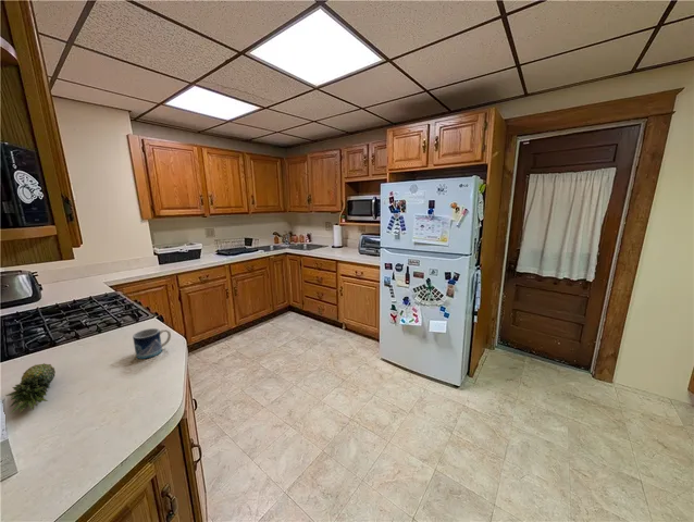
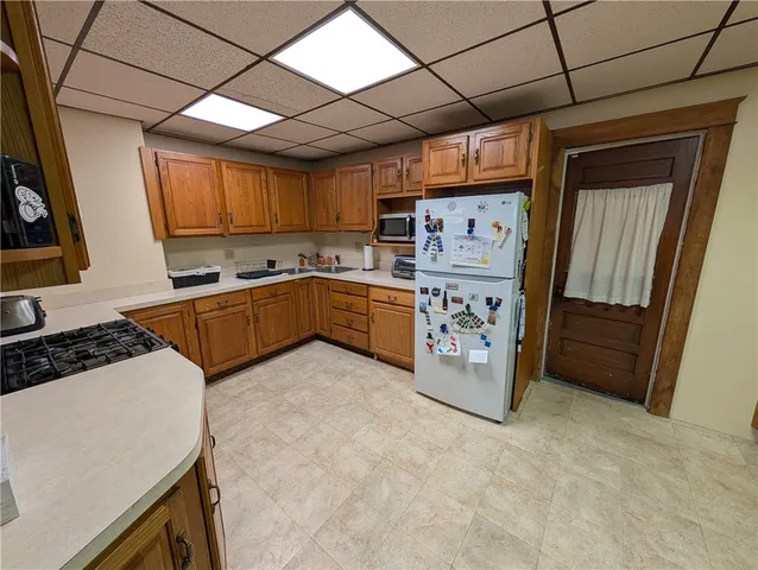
- mug (153, 341)
- fruit (32, 385)
